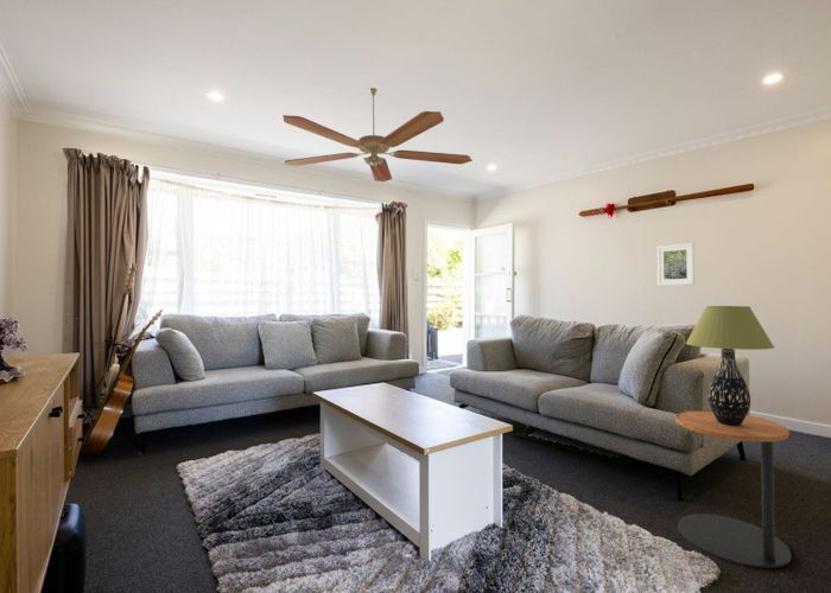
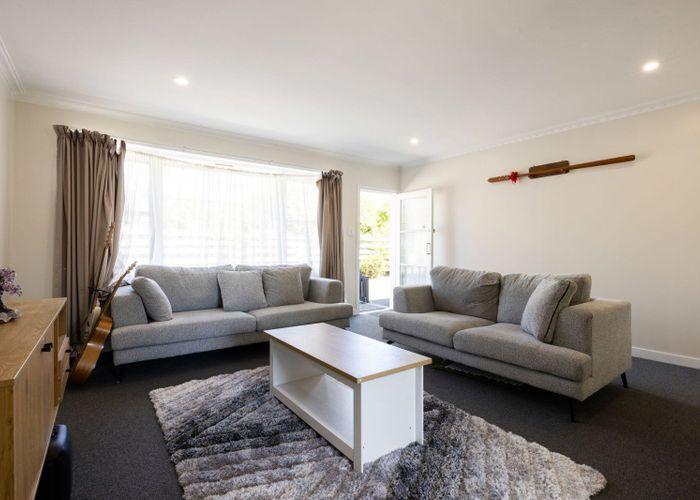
- table lamp (728, 363)
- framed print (674, 264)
- side table (761, 480)
- ceiling fan (373, 129)
